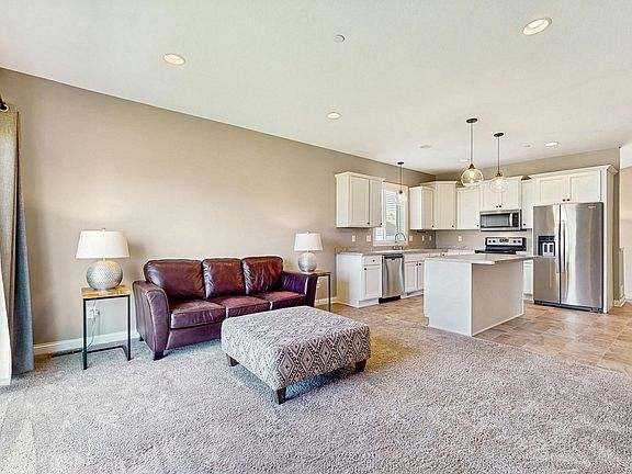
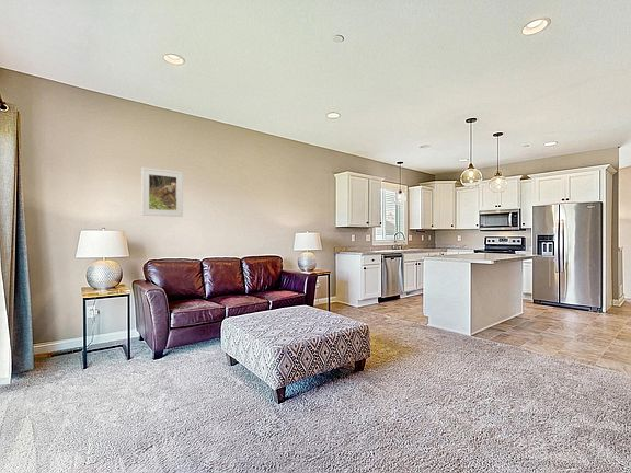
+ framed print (162, 193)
